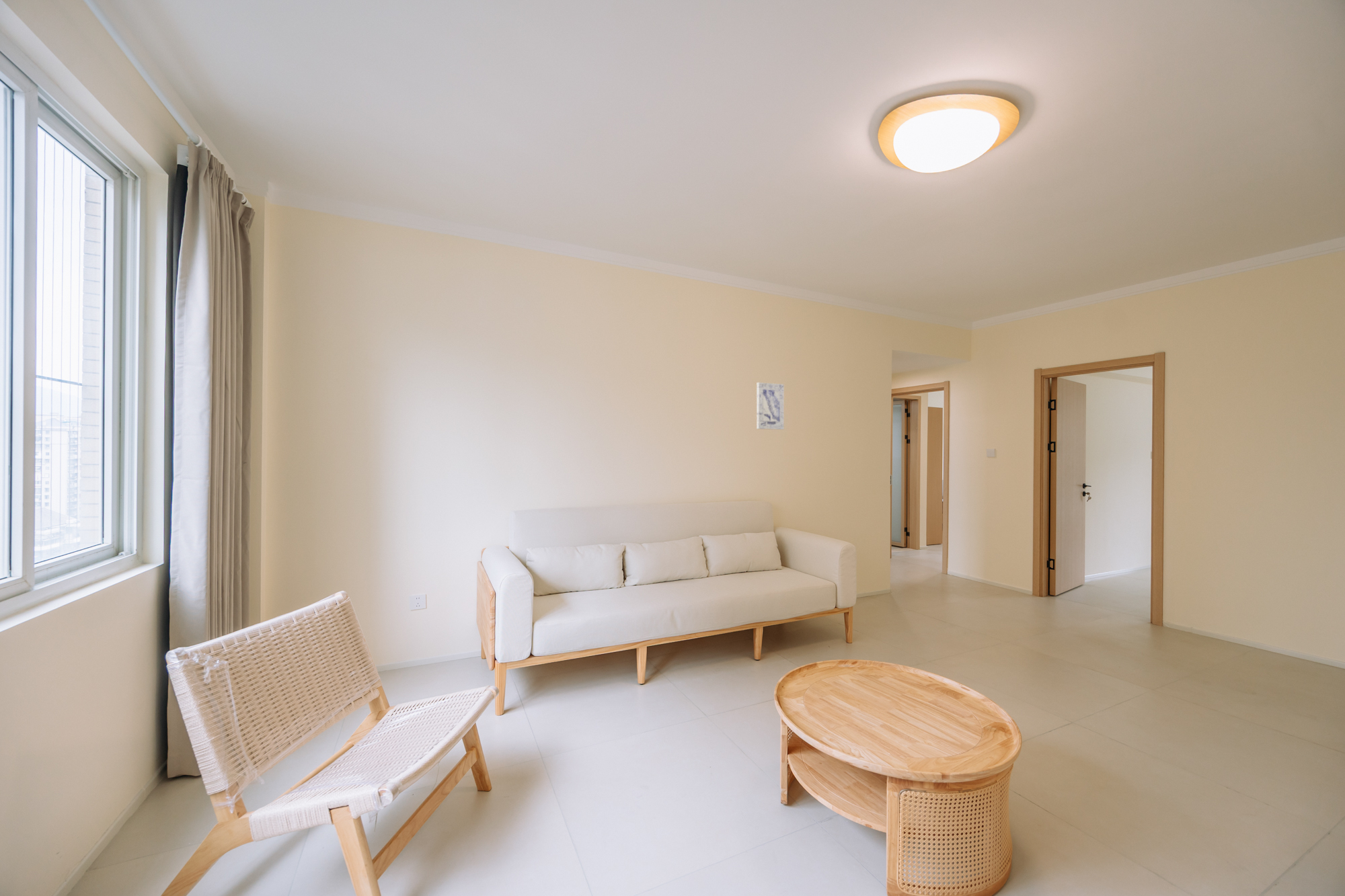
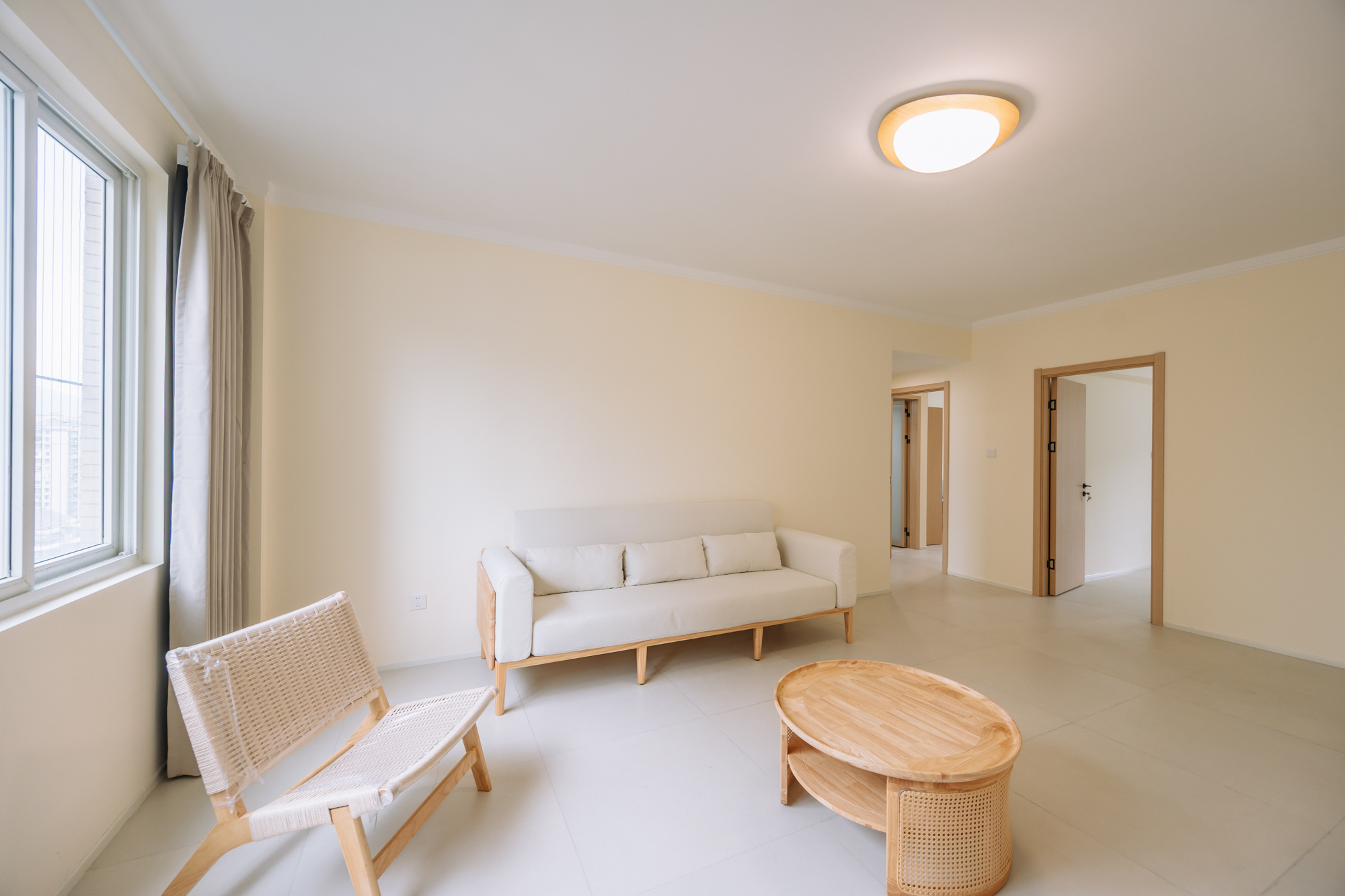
- wall art (770, 406)
